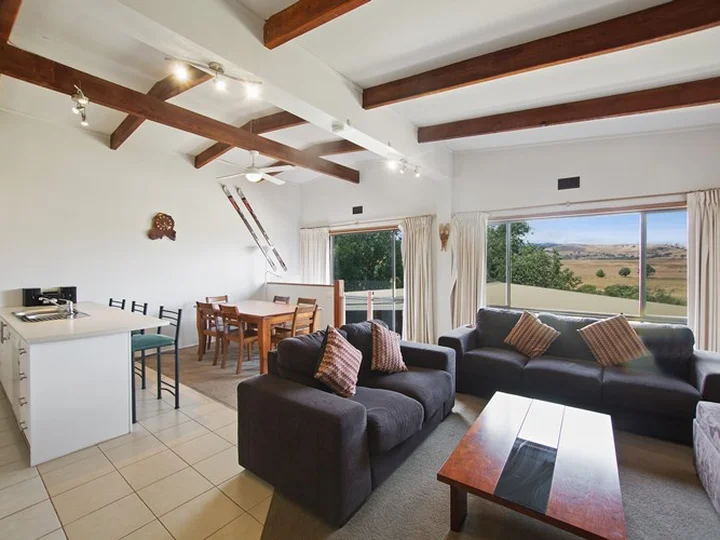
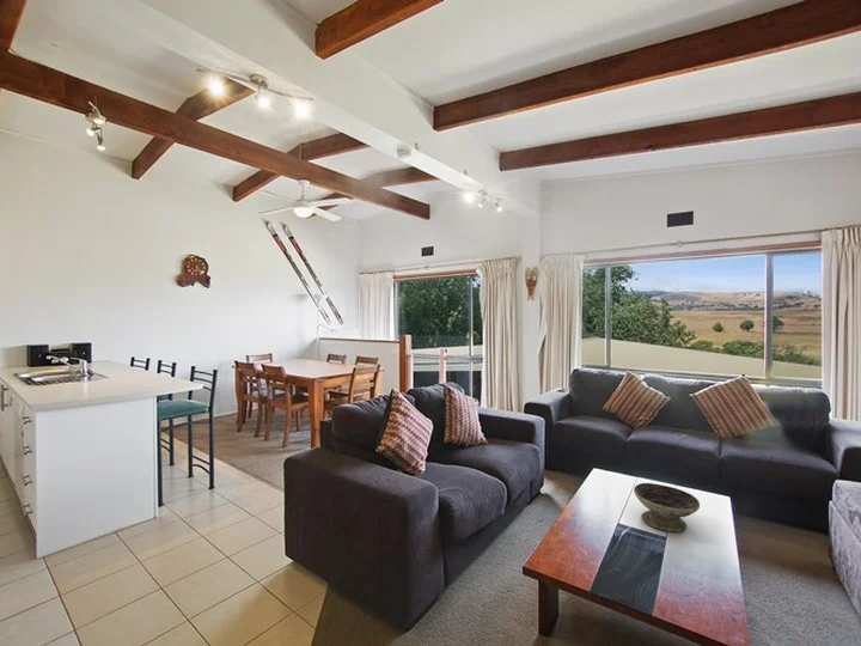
+ decorative bowl (665, 507)
